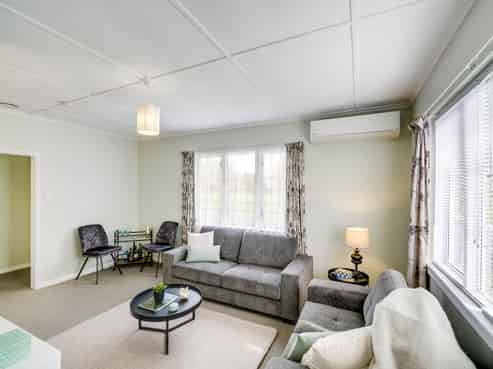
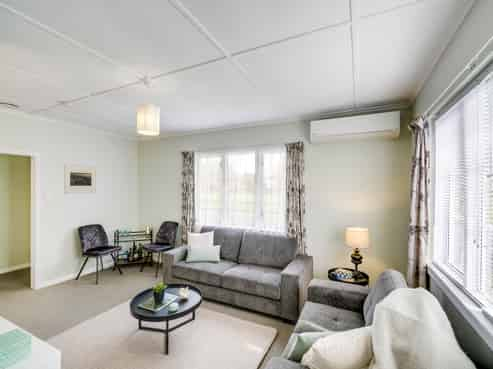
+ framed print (81, 179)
